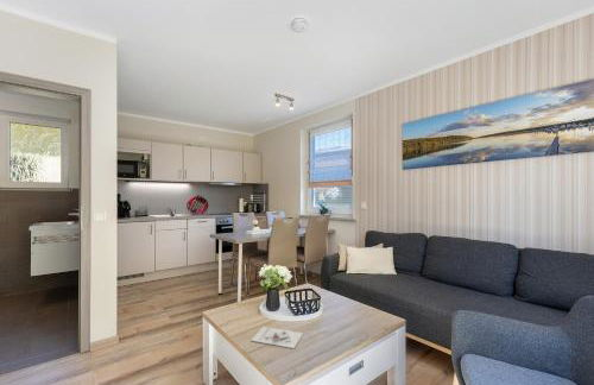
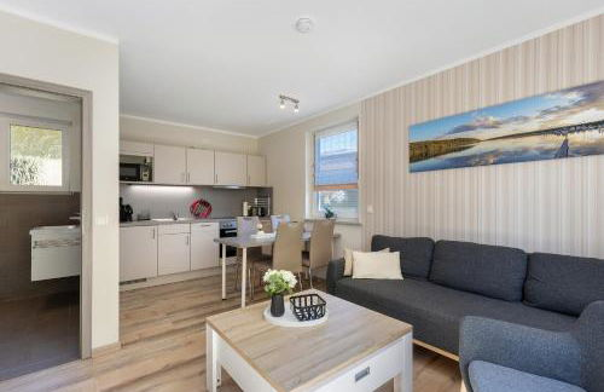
- architectural model (277, 334)
